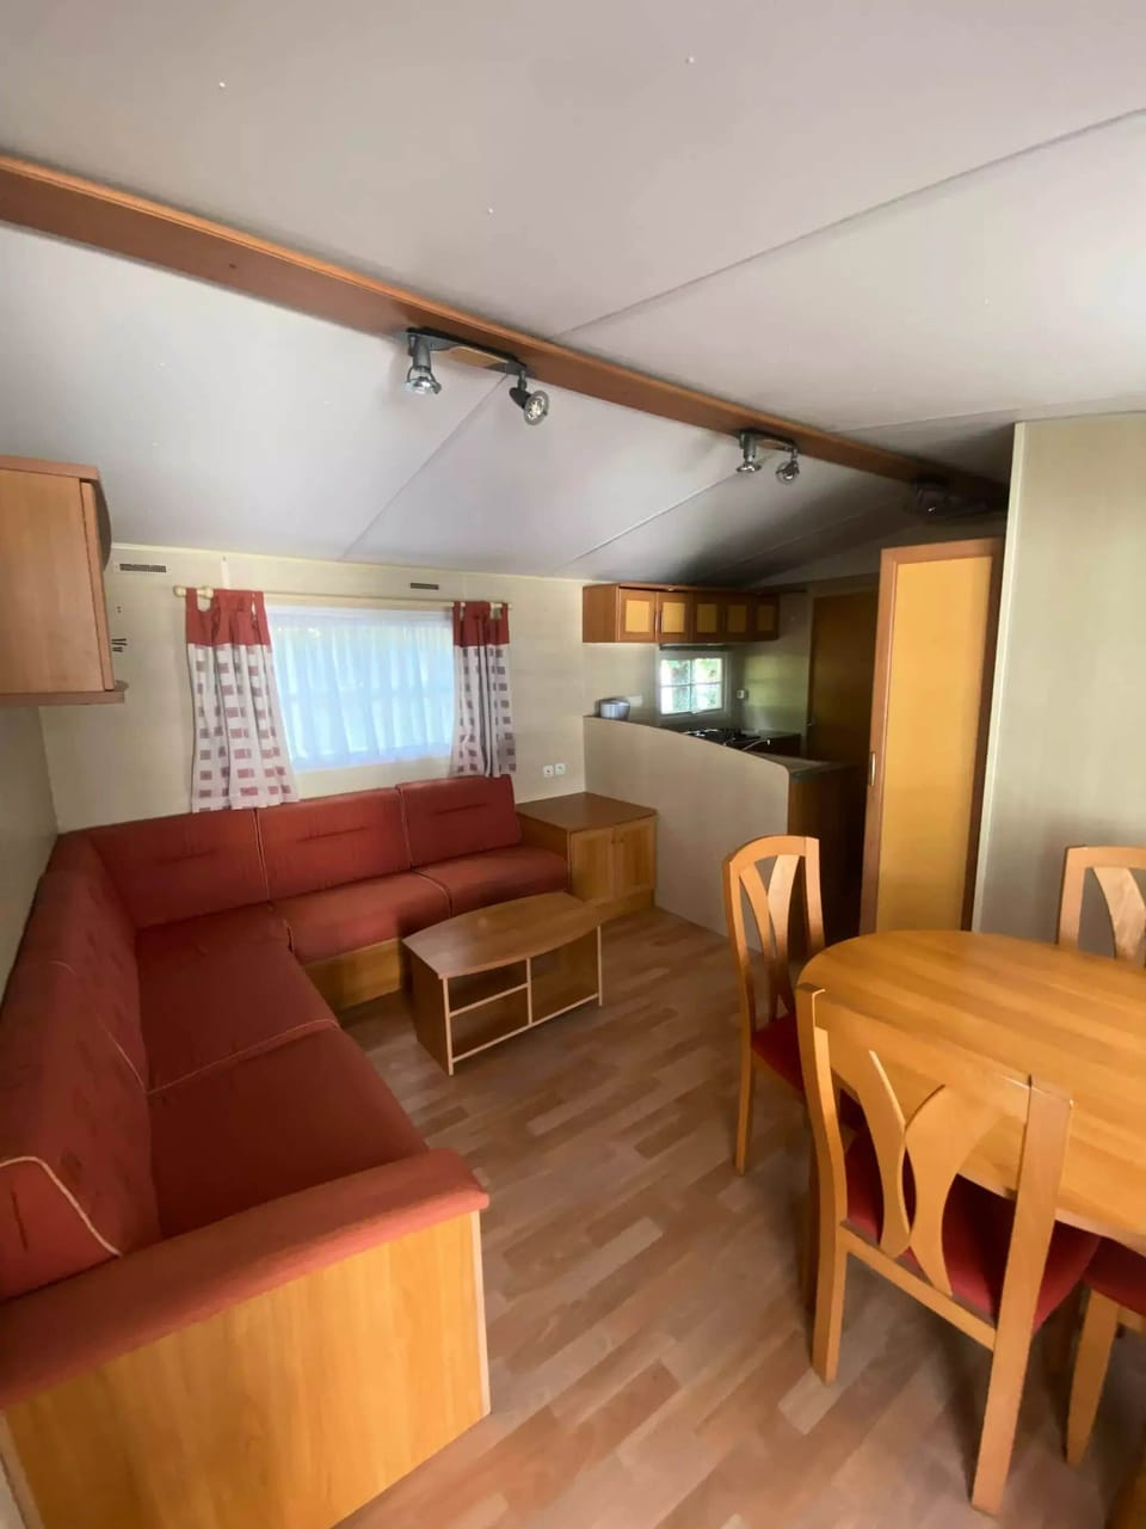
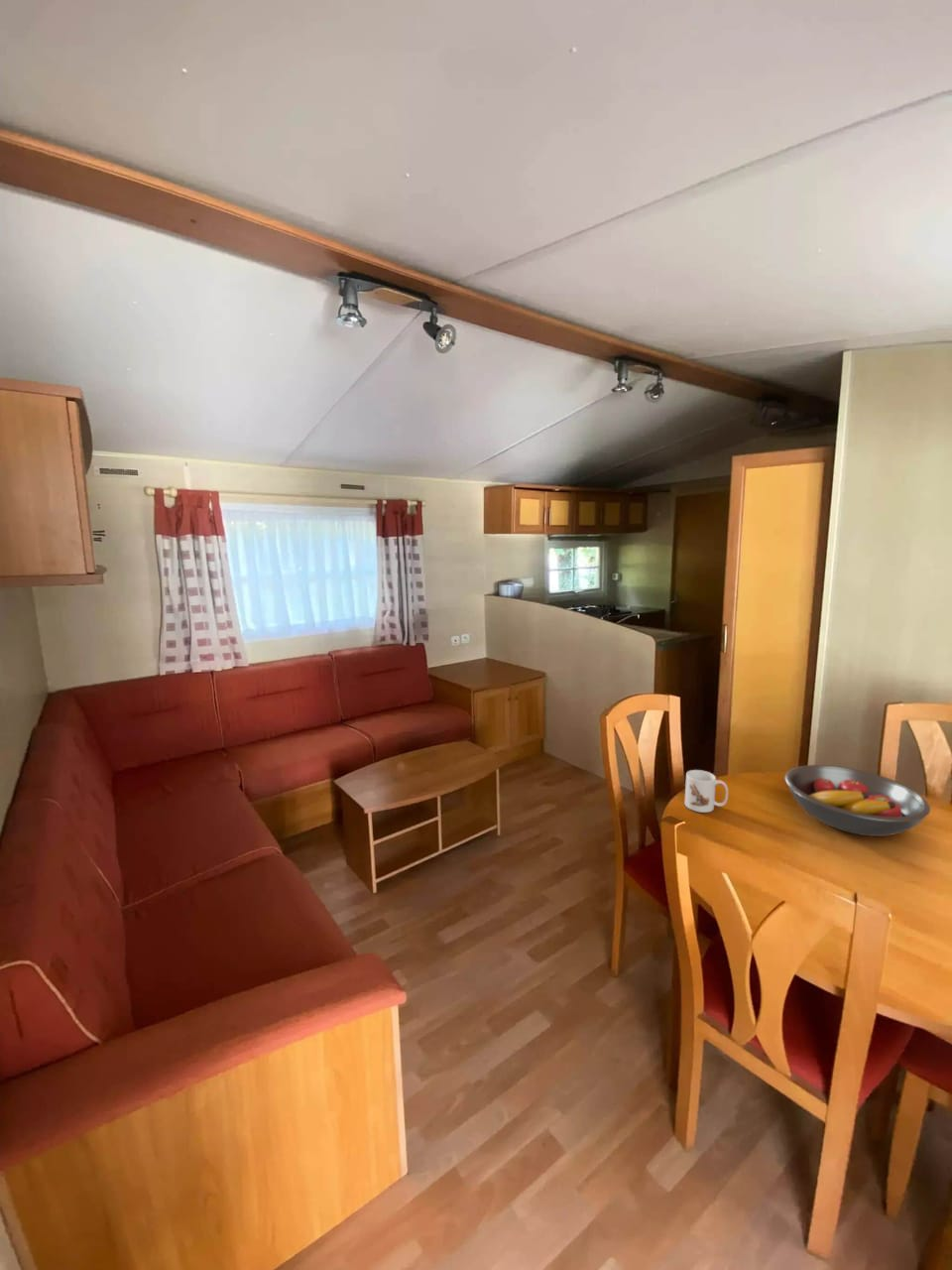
+ fruit bowl (851, 800)
+ mug (706, 791)
